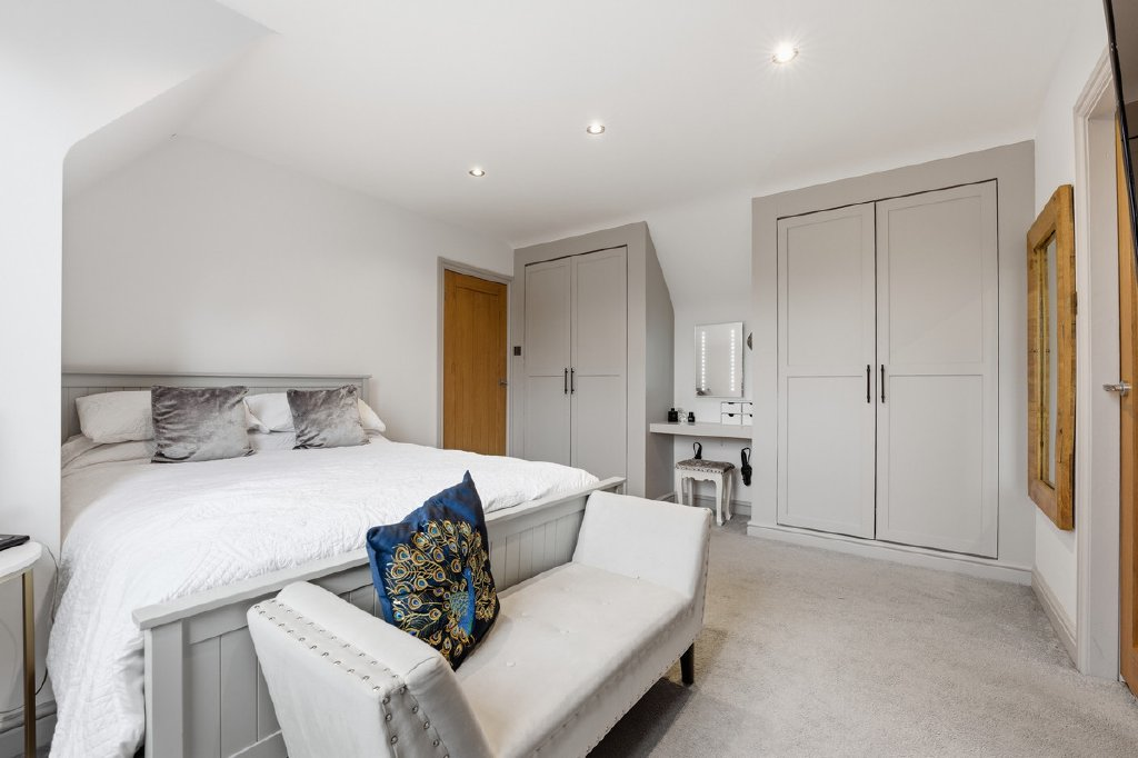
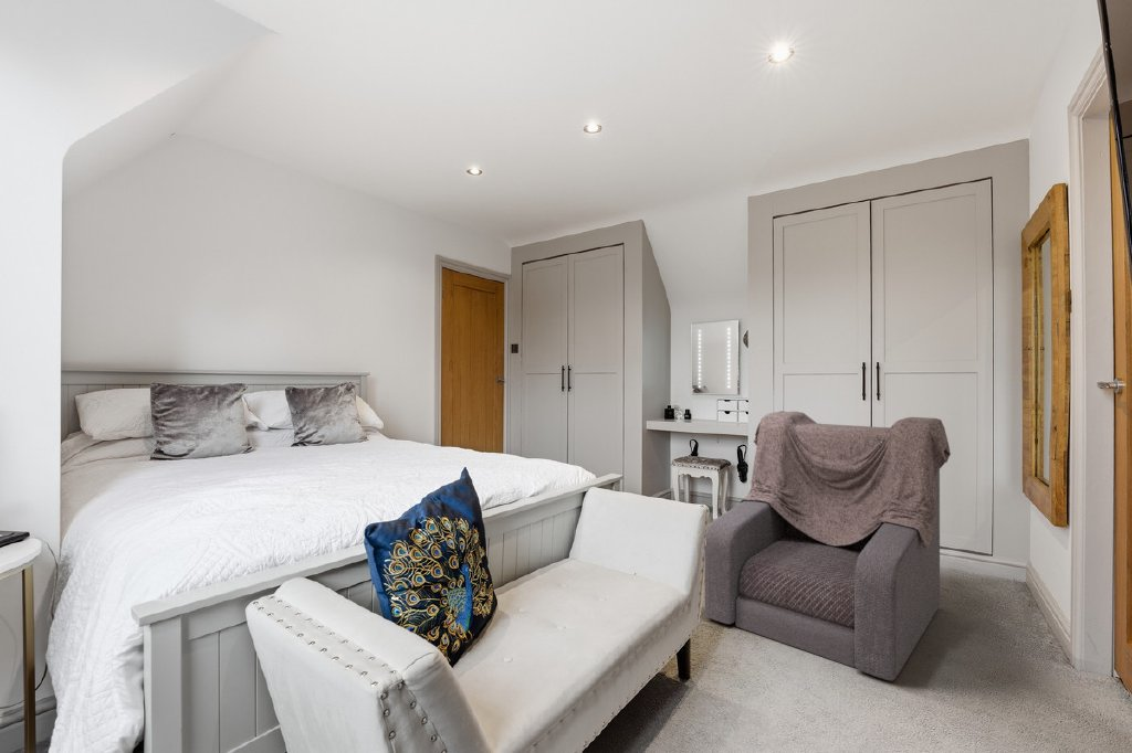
+ armchair (827, 513)
